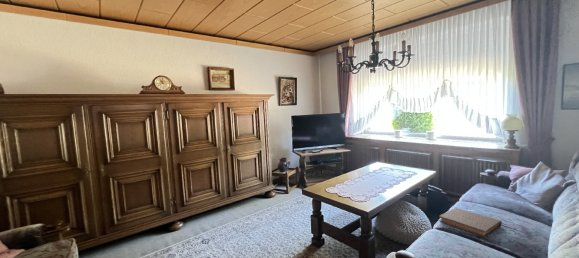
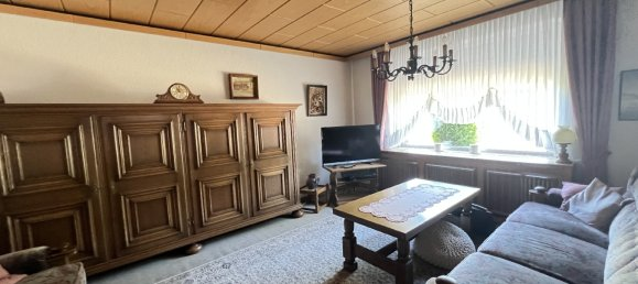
- book (469, 220)
